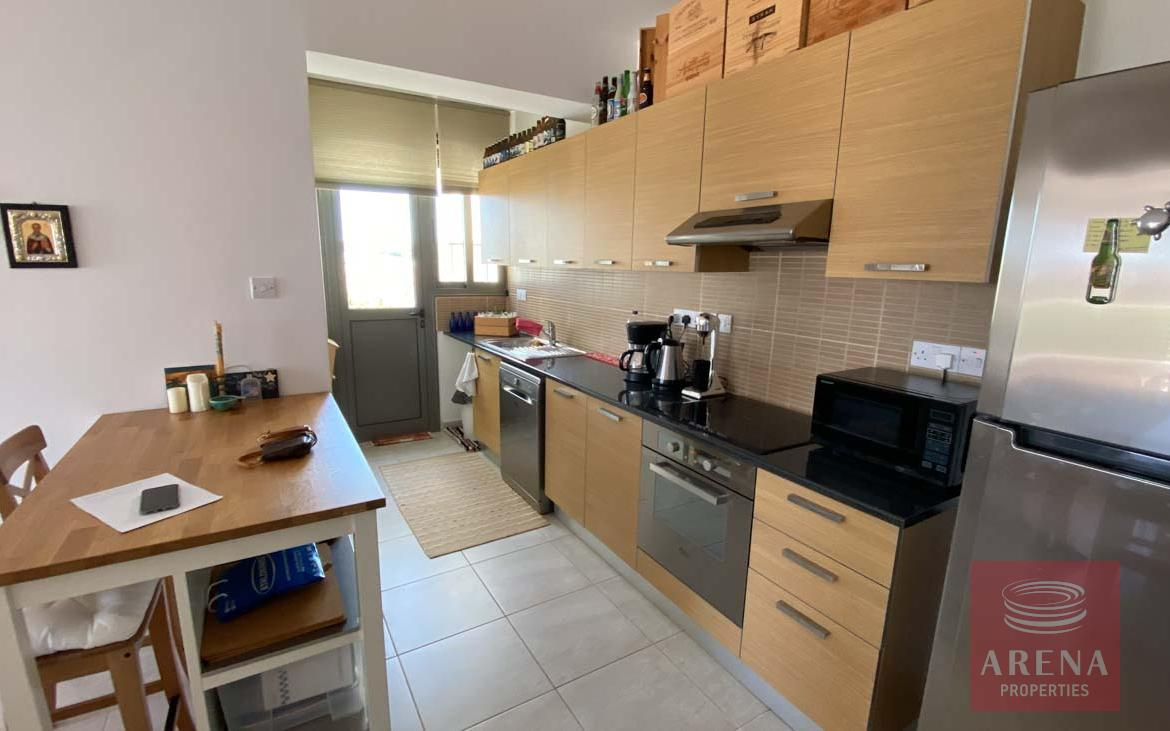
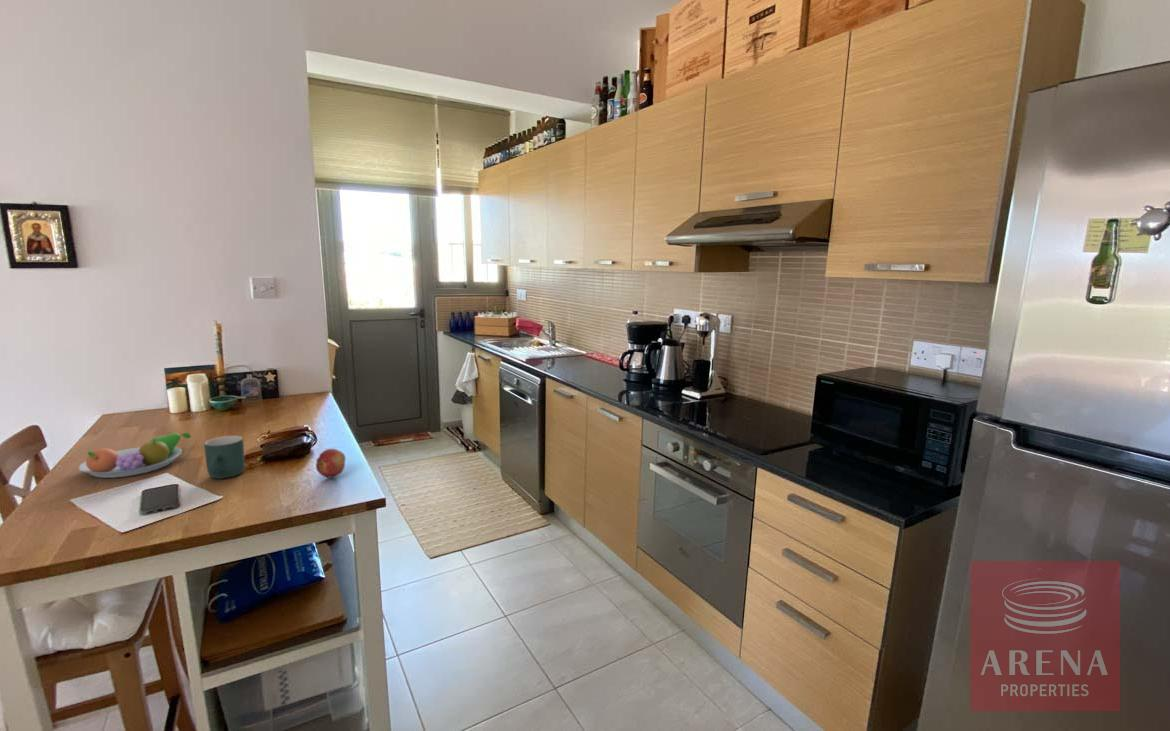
+ fruit bowl (136, 450)
+ mug (225, 458)
+ fruit (330, 463)
